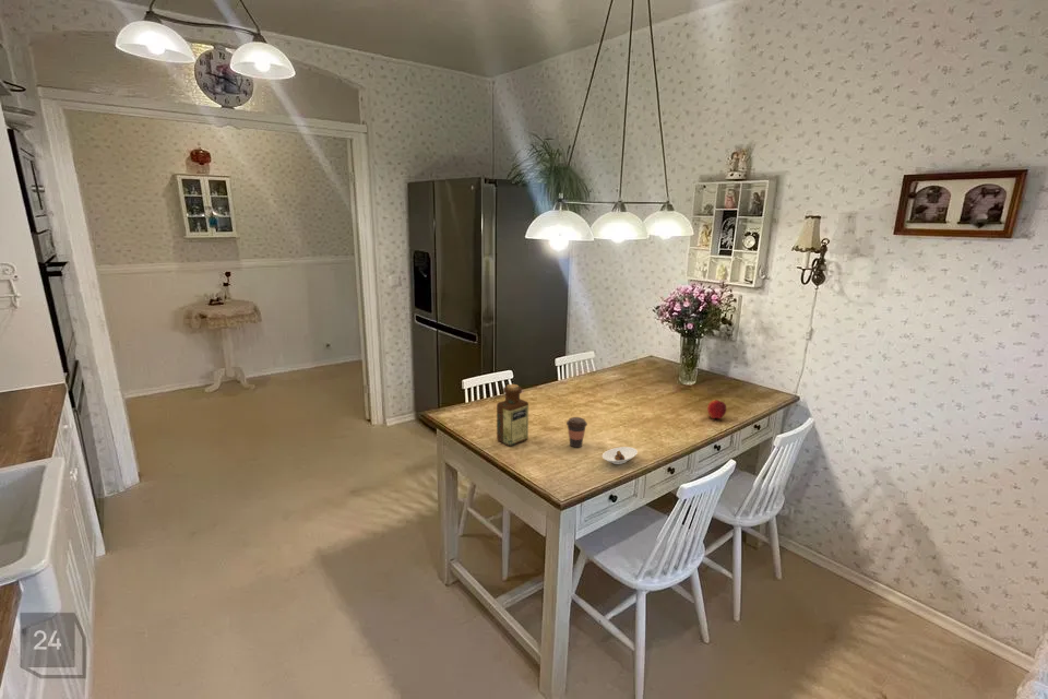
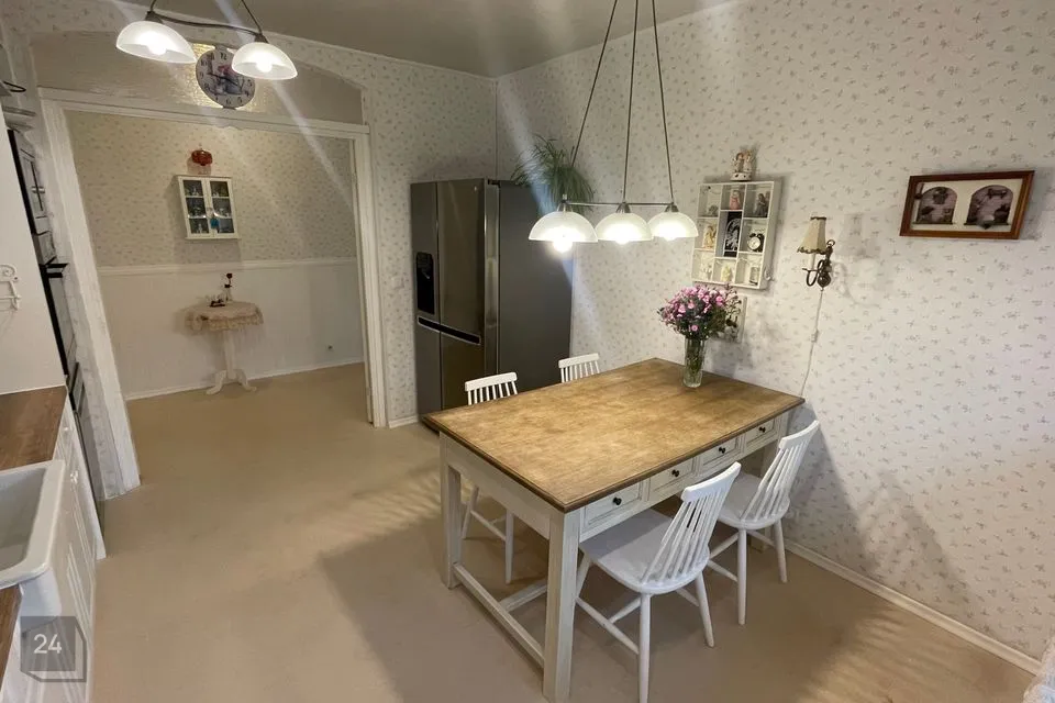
- bottle (512, 413)
- saucer (619, 455)
- coffee cup (576, 433)
- peach (716, 408)
